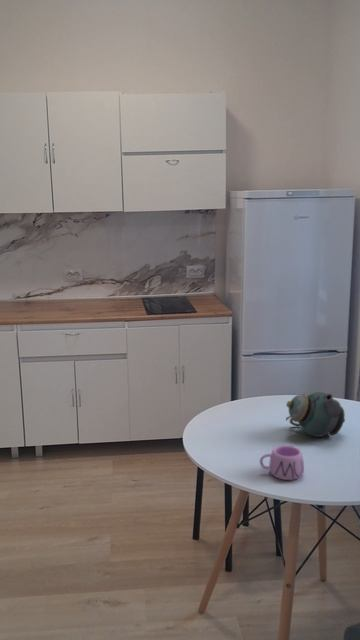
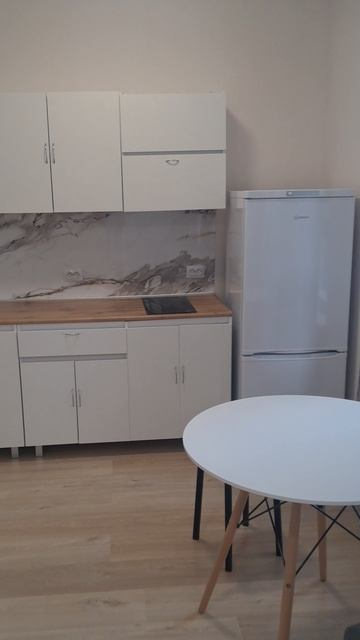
- teapot (315, 411)
- mug (281, 462)
